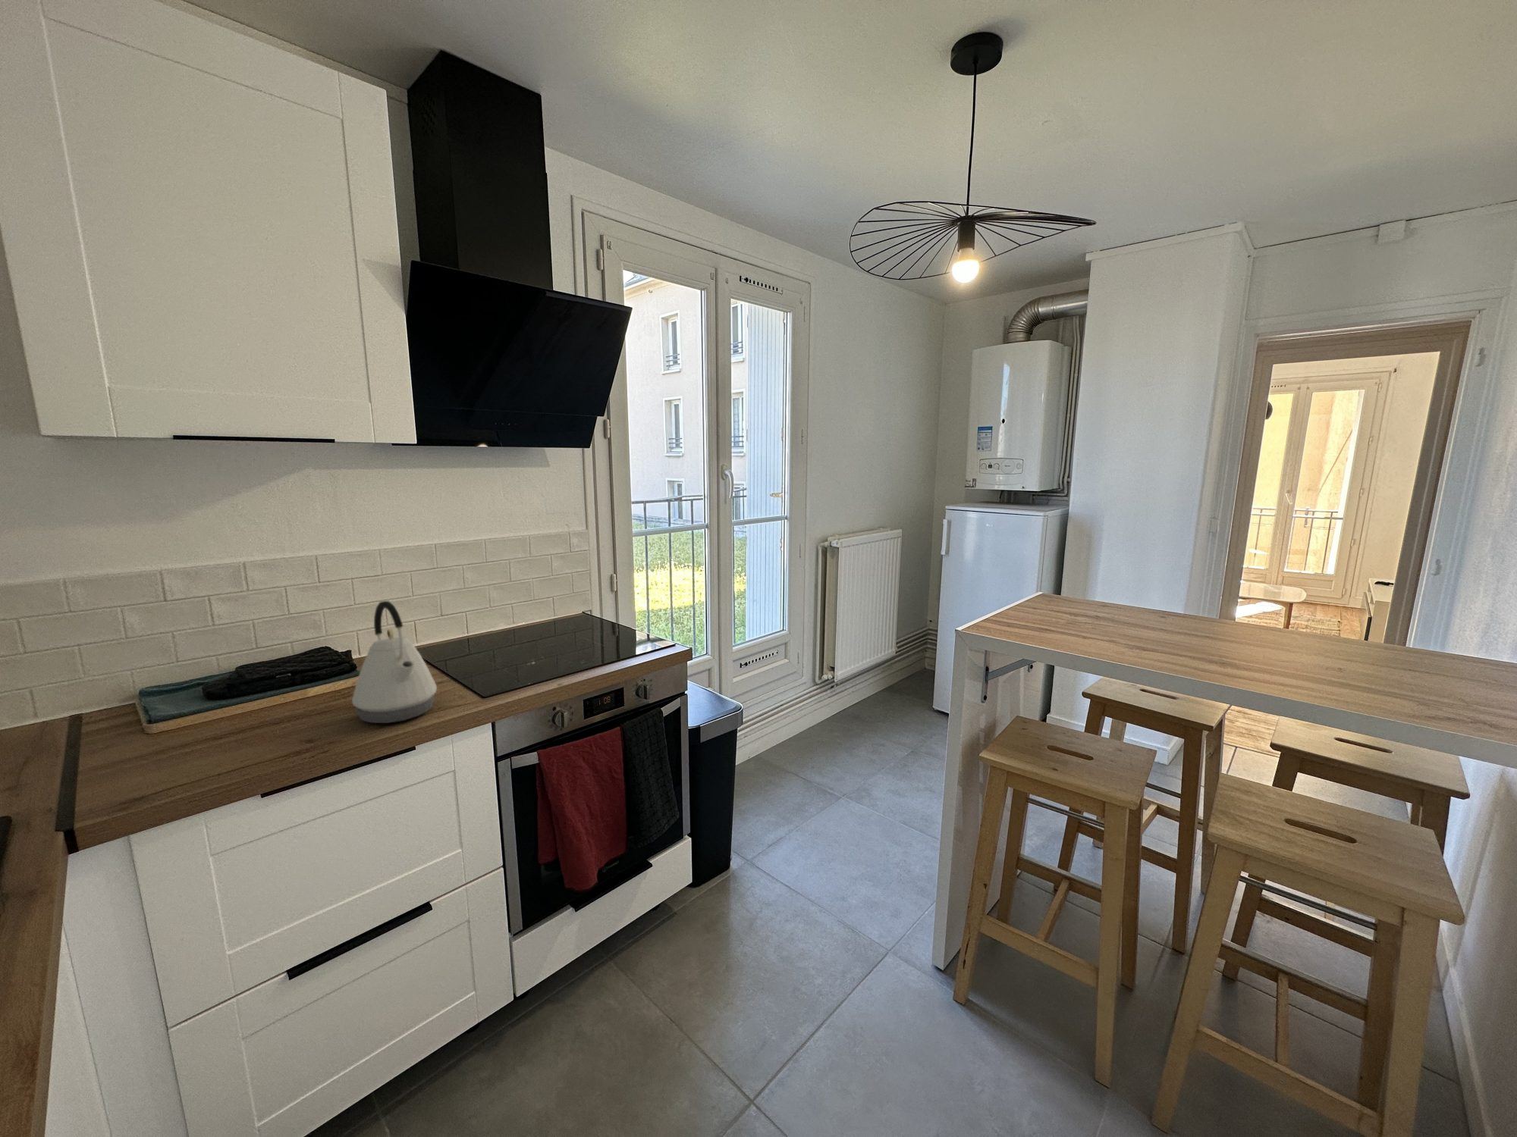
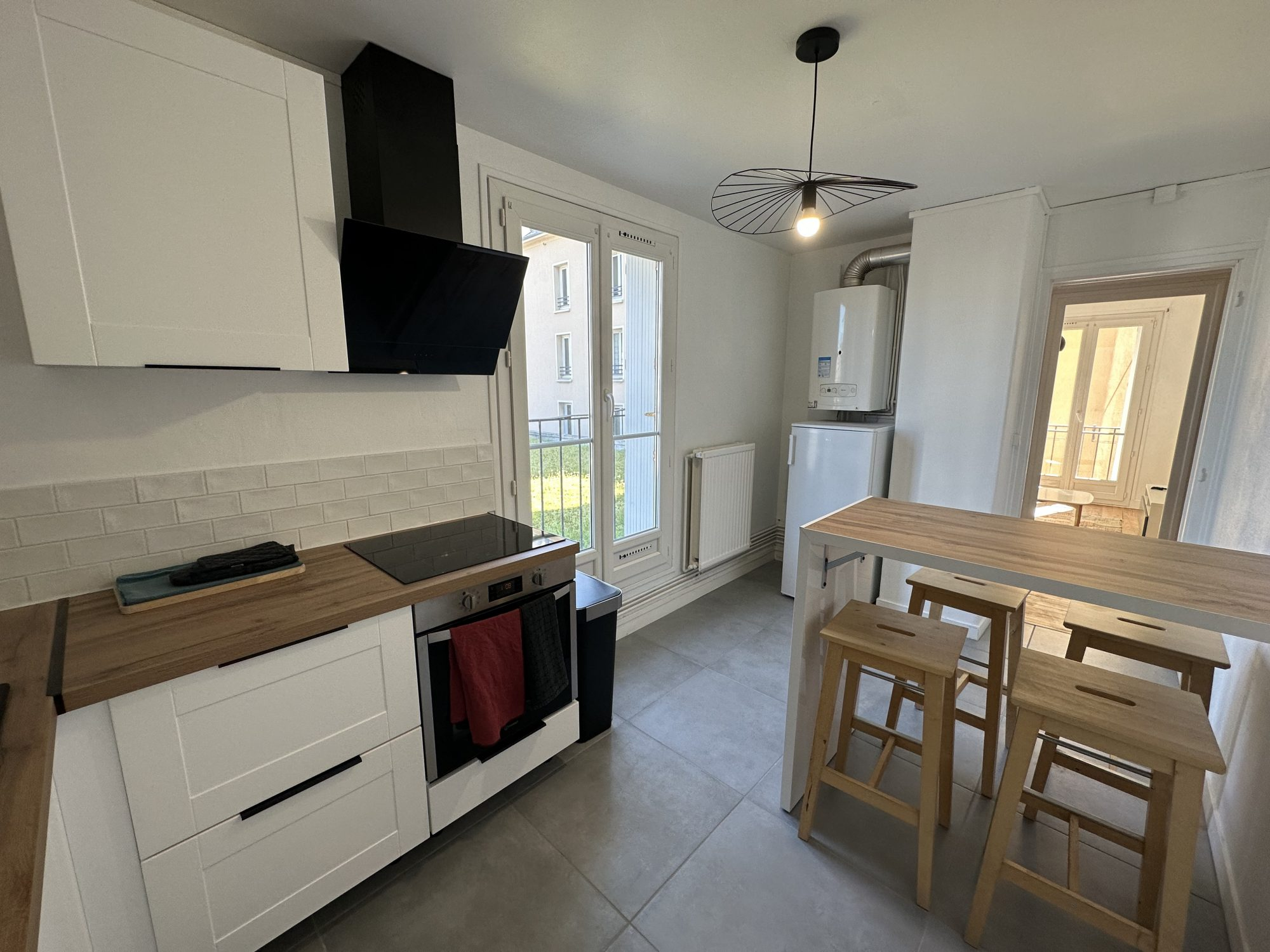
- kettle (393, 658)
